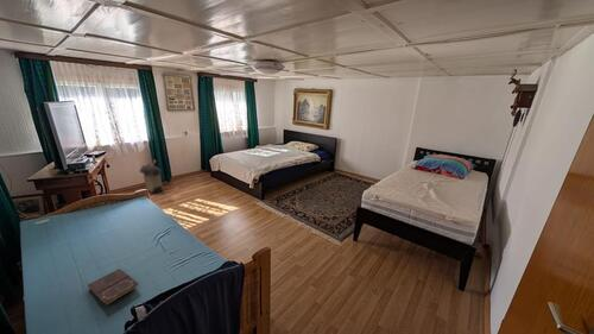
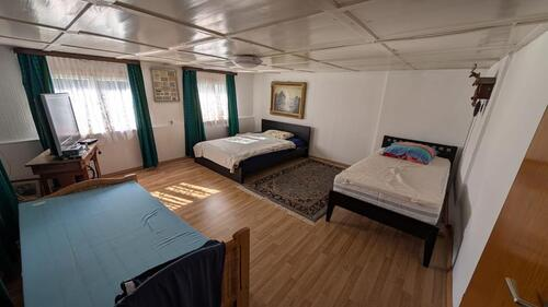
- laundry hamper (151, 175)
- book (114, 284)
